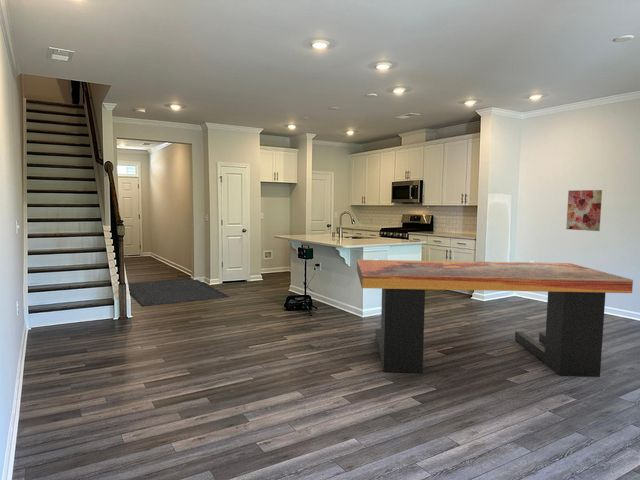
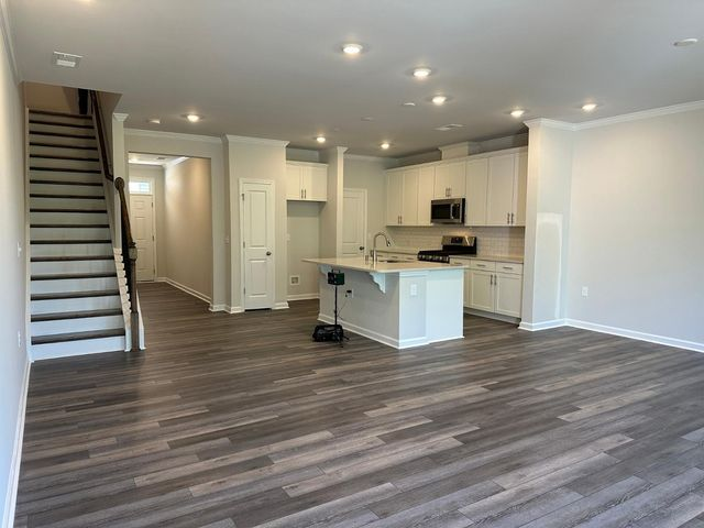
- wall art (583, 210)
- rug (172, 290)
- dining table (475, 289)
